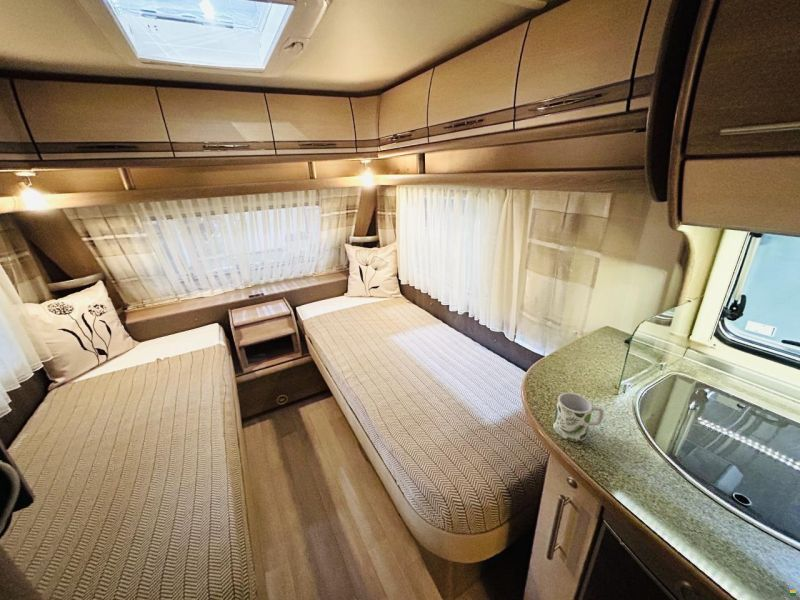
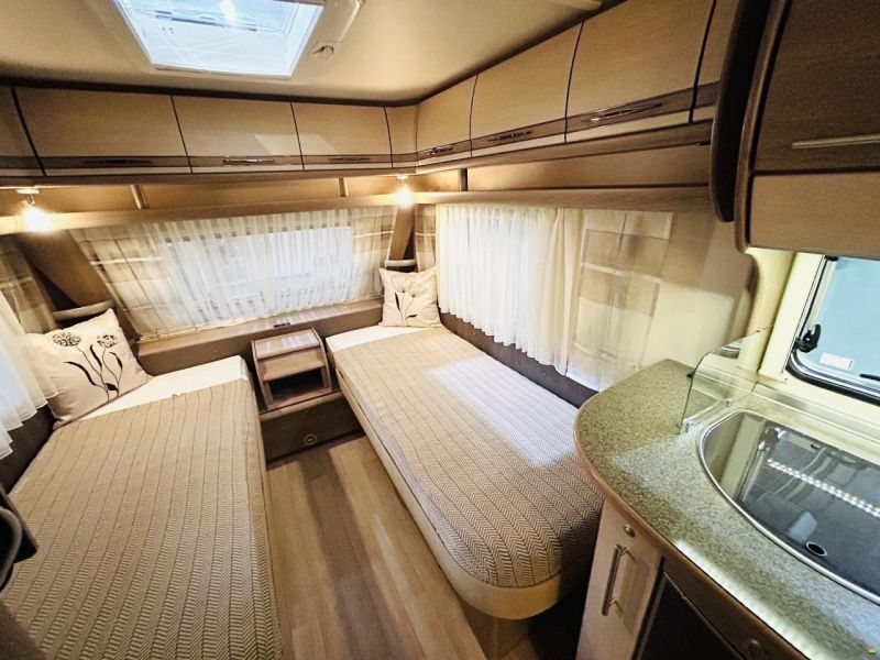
- mug (579, 416)
